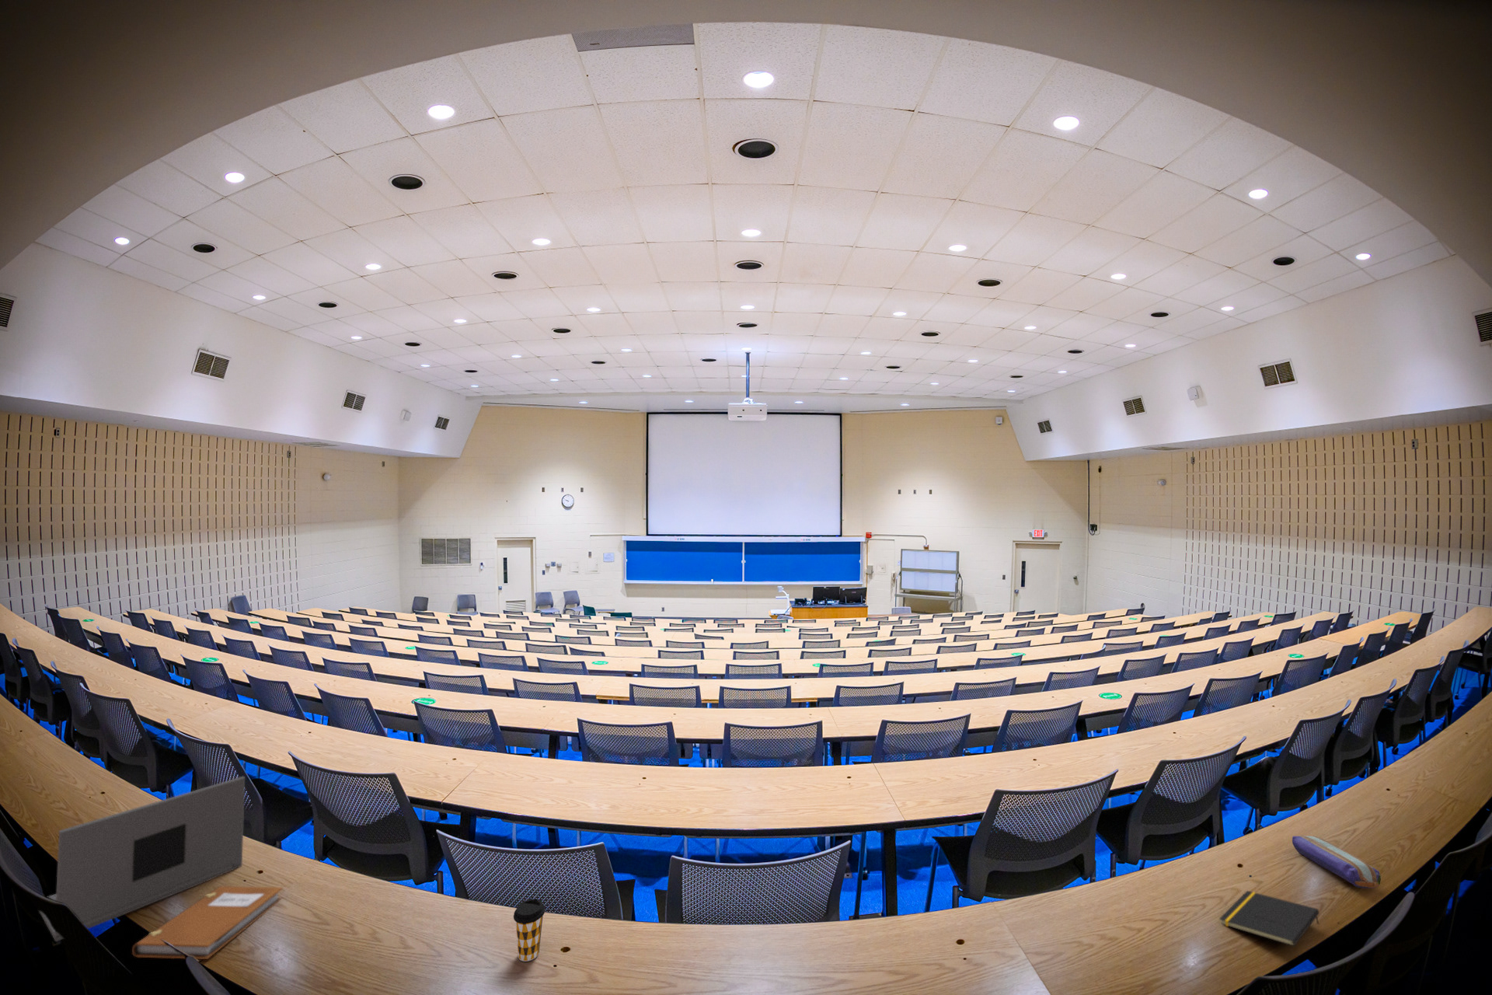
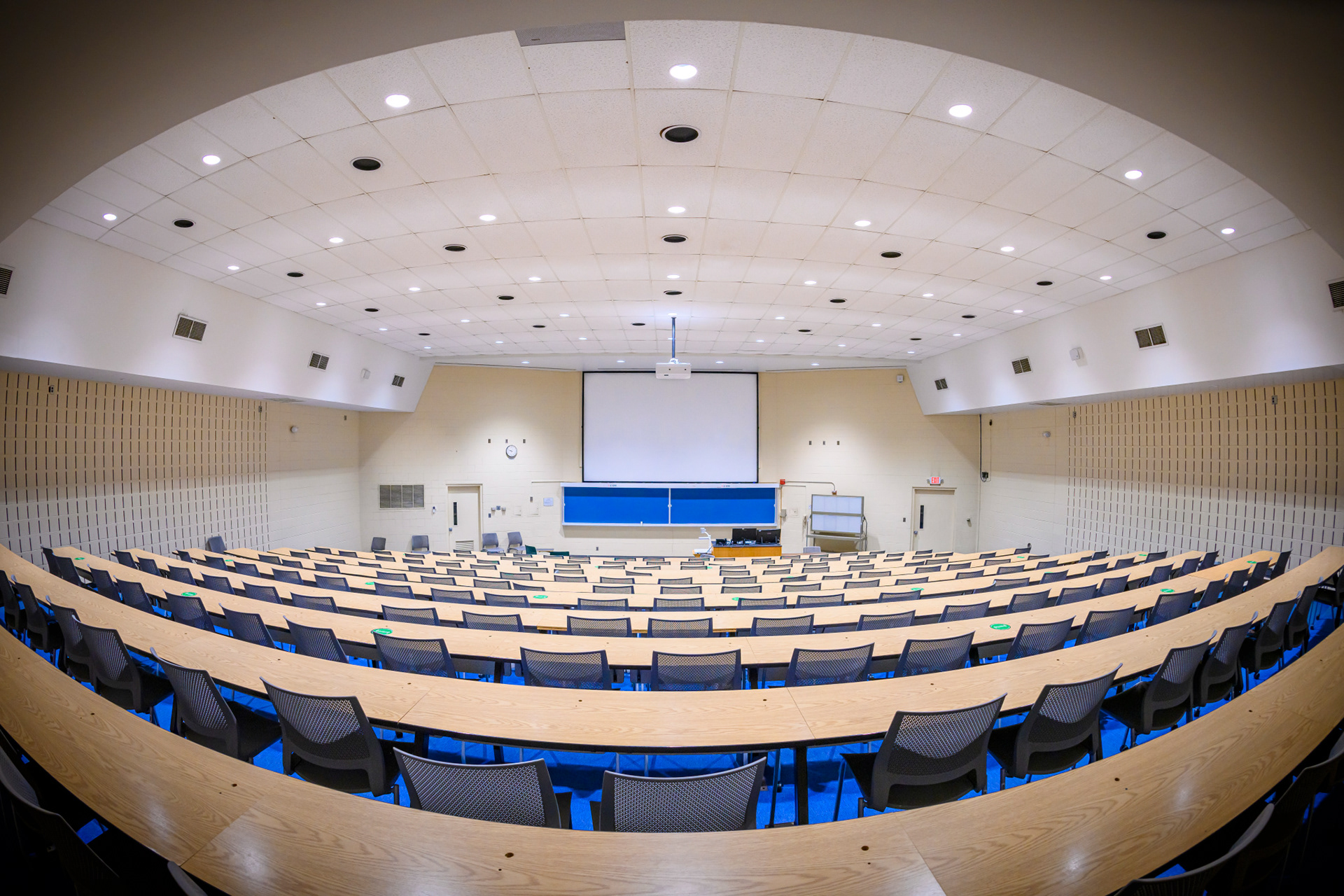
- notepad (1269, 916)
- laptop (145, 838)
- pencil case (1334, 860)
- notebook (213, 918)
- coffee cup (528, 929)
